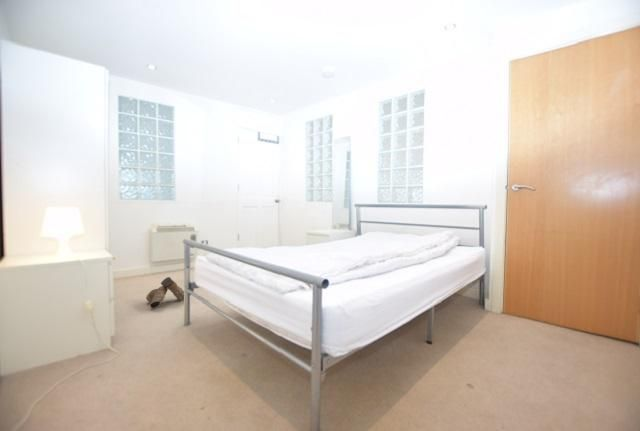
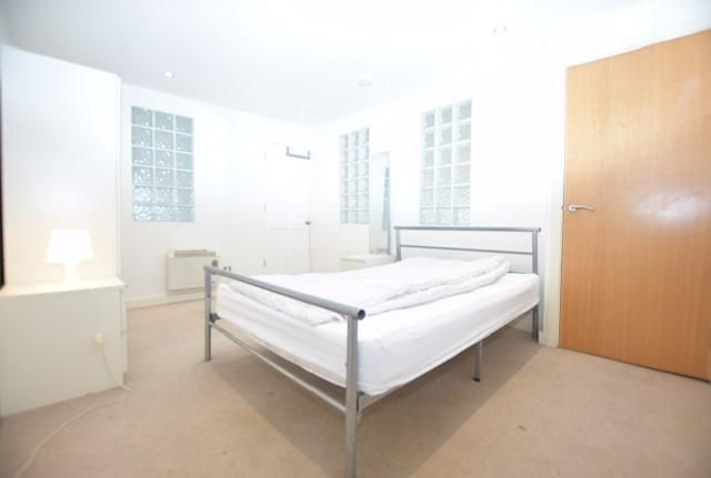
- boots (163, 291)
